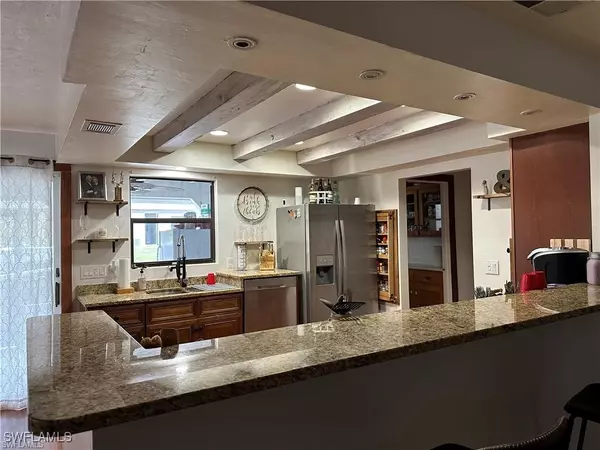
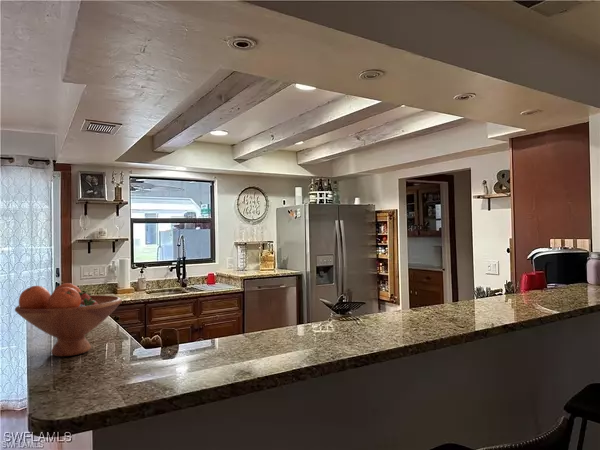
+ fruit bowl (71, 317)
